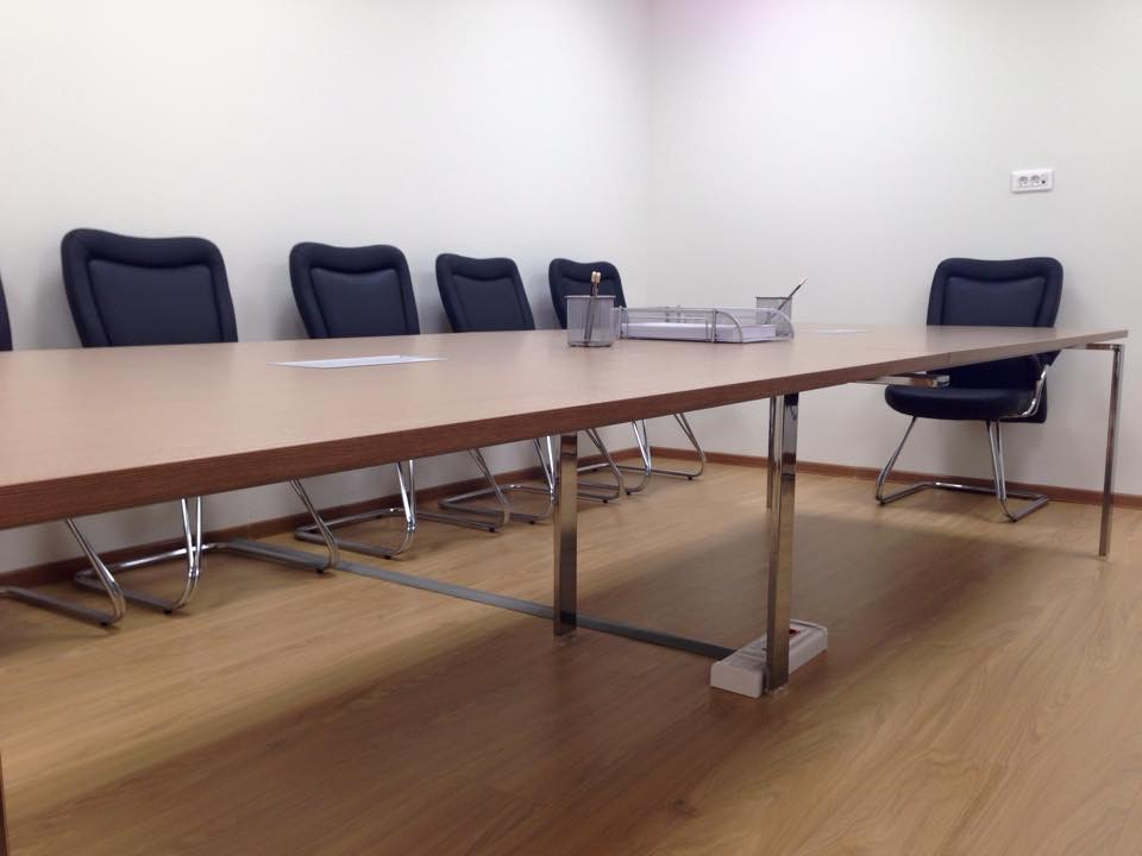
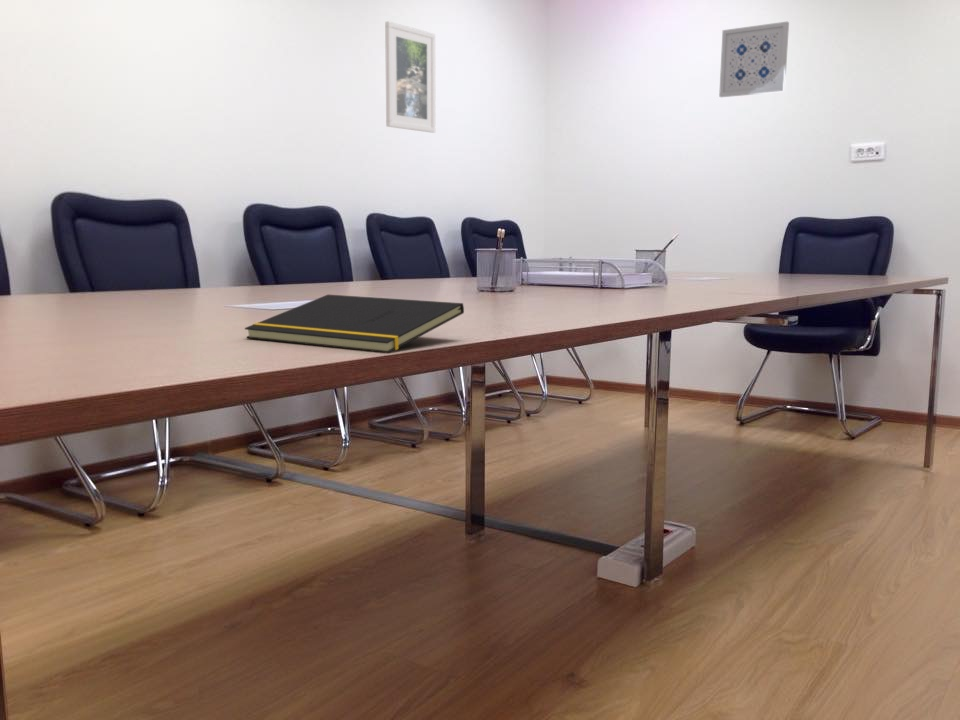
+ wall art (753, 60)
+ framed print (411, 79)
+ notepad (355, 320)
